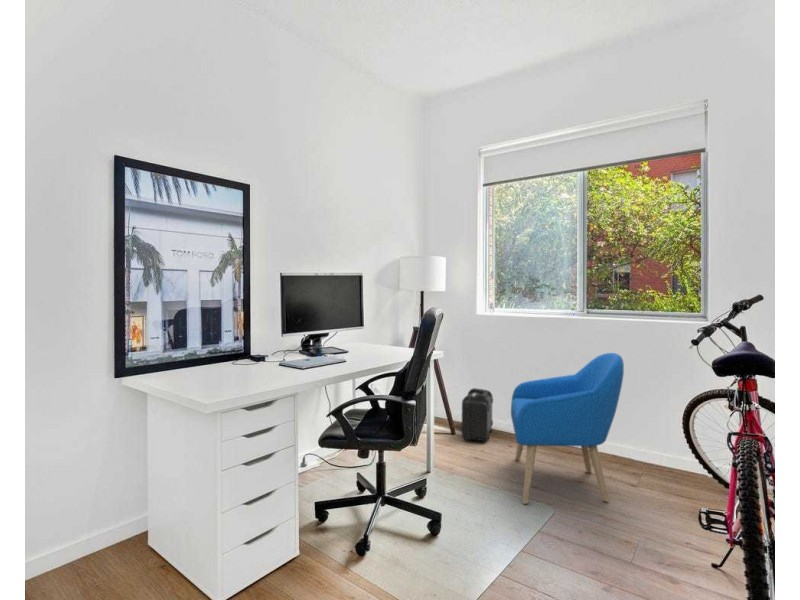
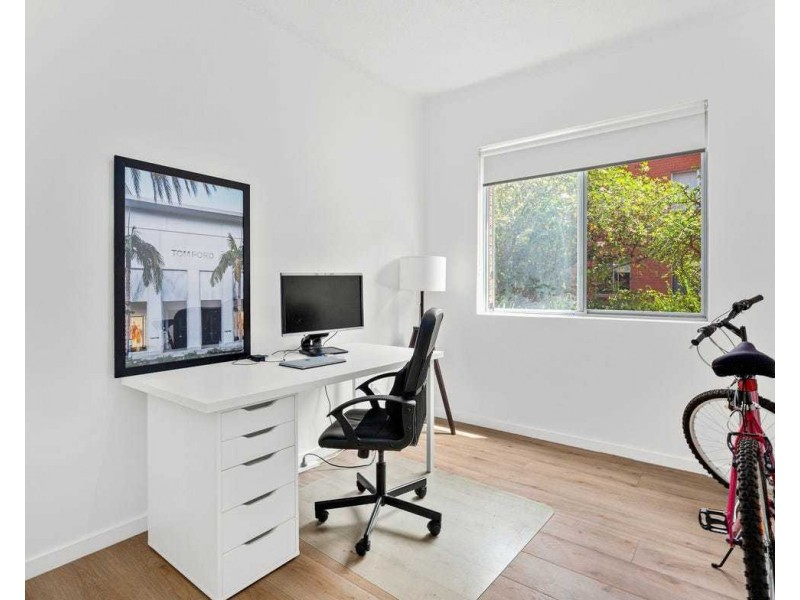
- backpack (477, 413)
- armchair (565, 417)
